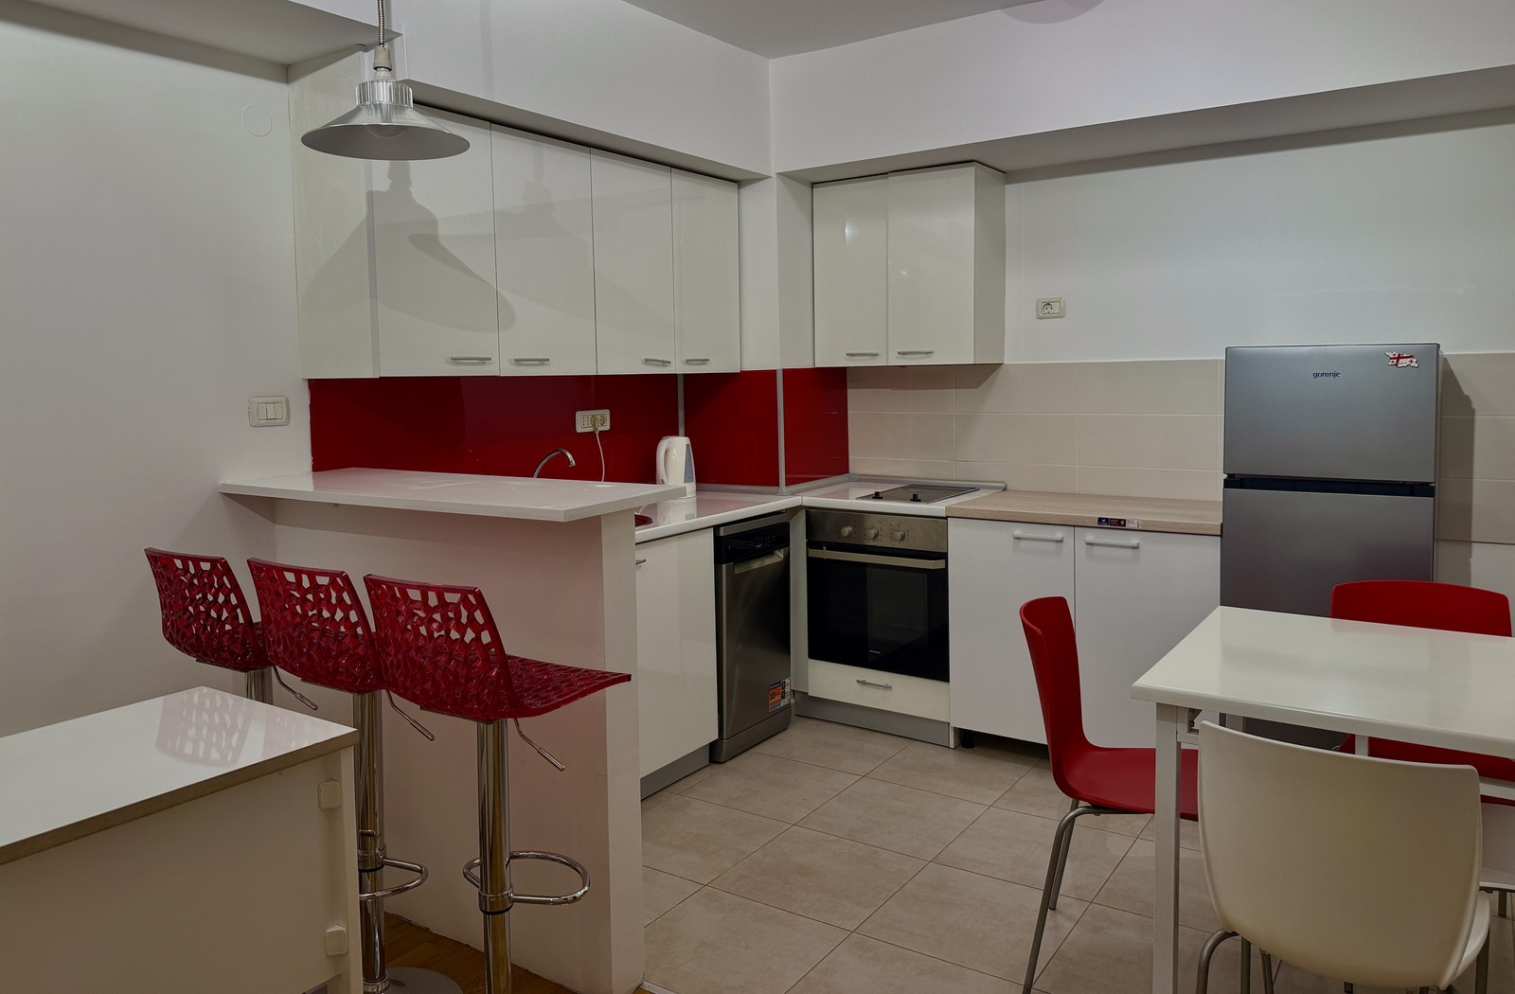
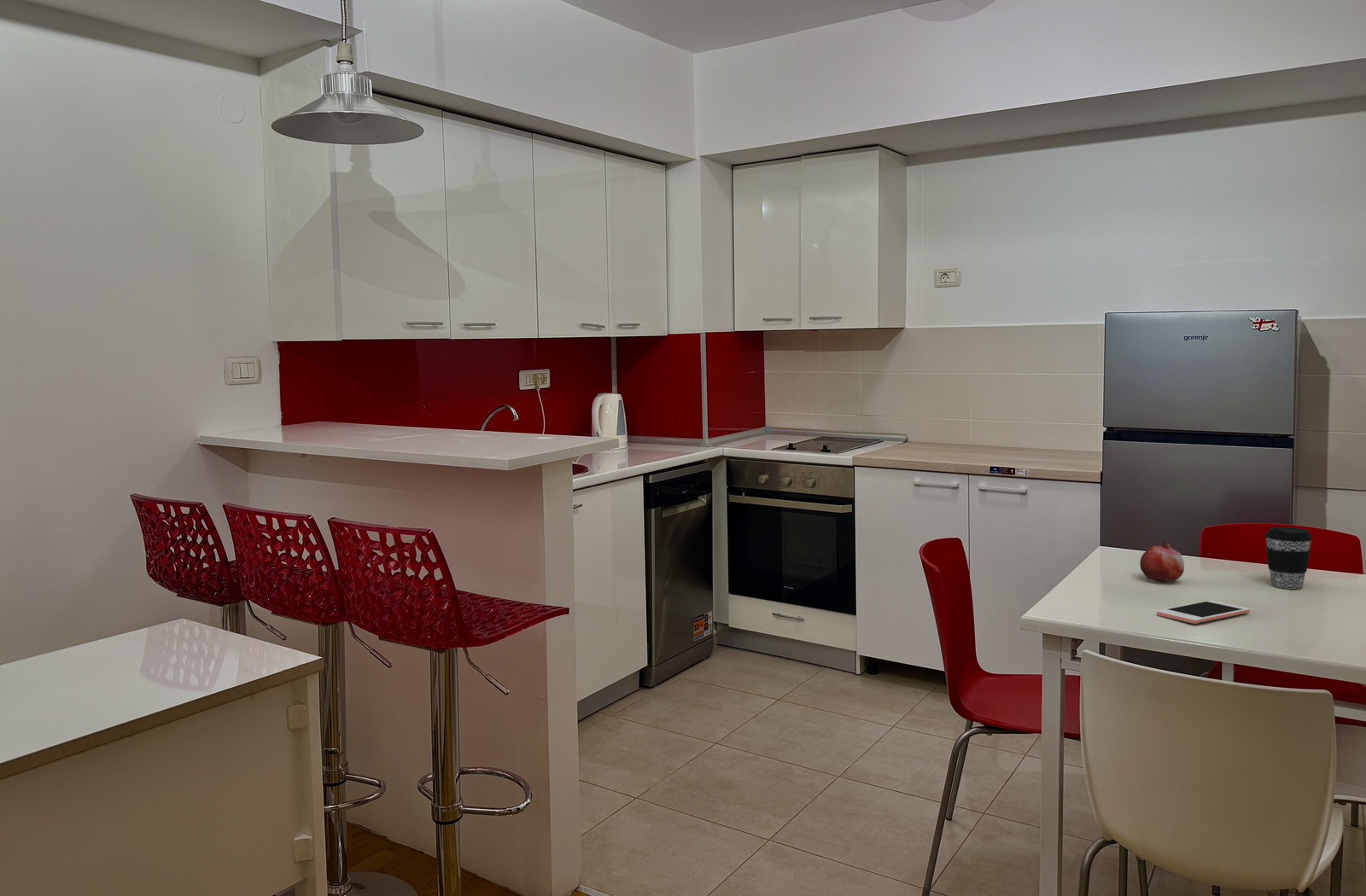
+ cell phone (1203, 611)
+ fruit (1162, 559)
+ coffee cup (1287, 557)
